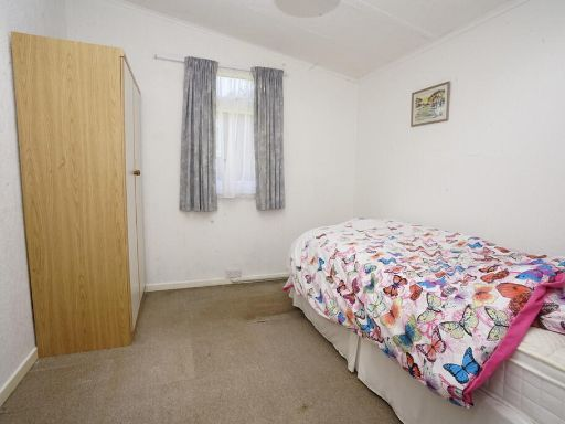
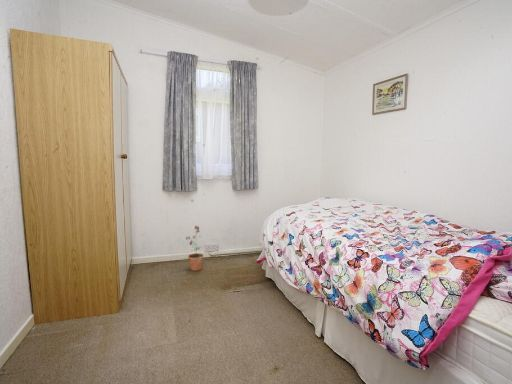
+ potted plant (194, 248)
